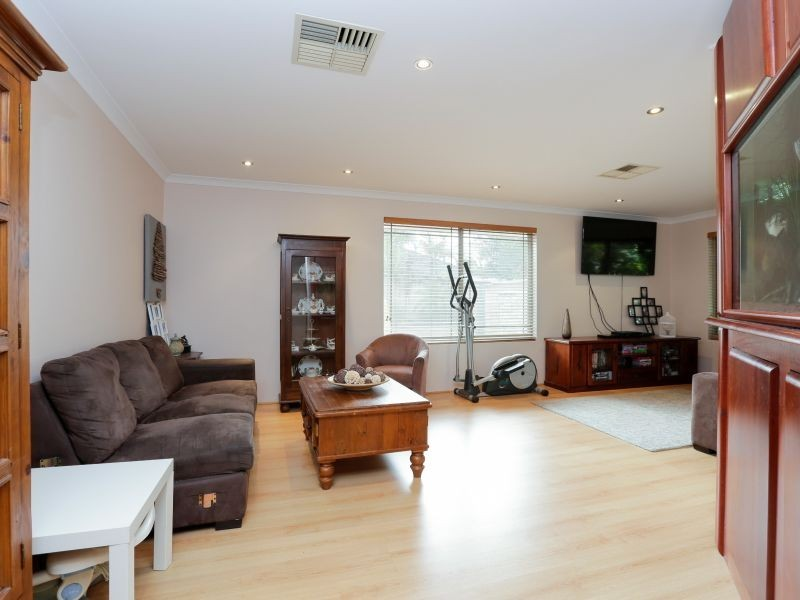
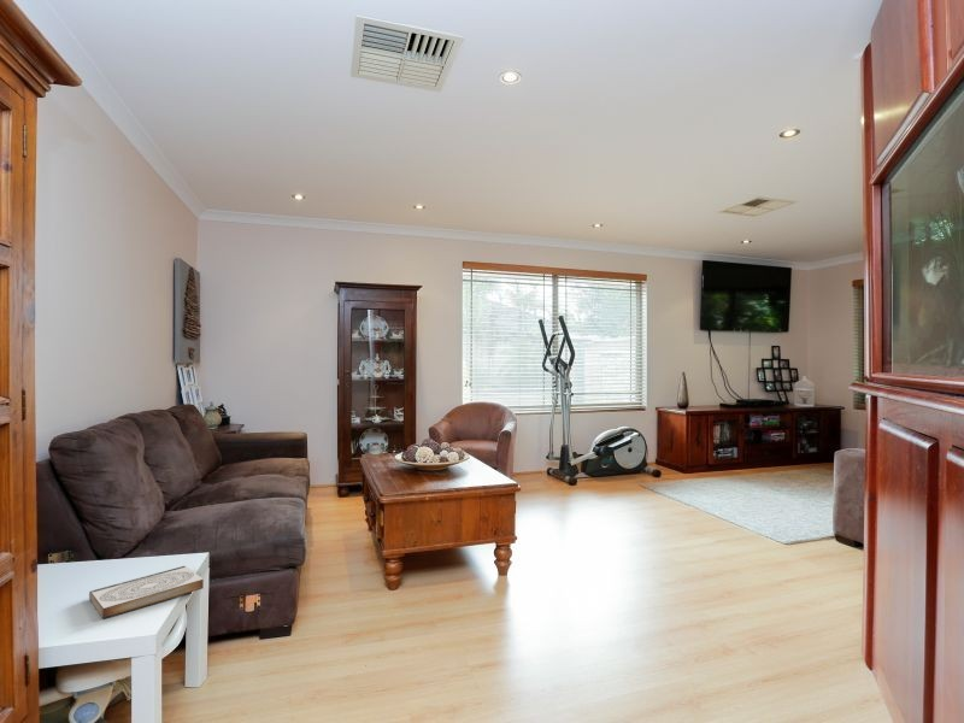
+ book (147, 589)
